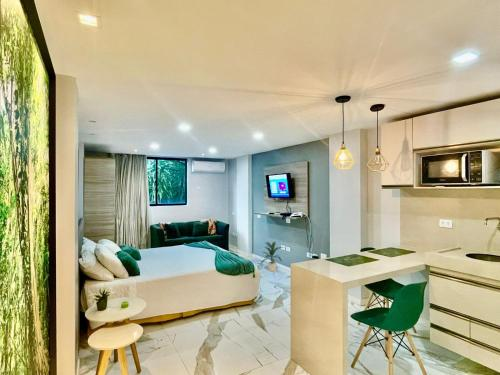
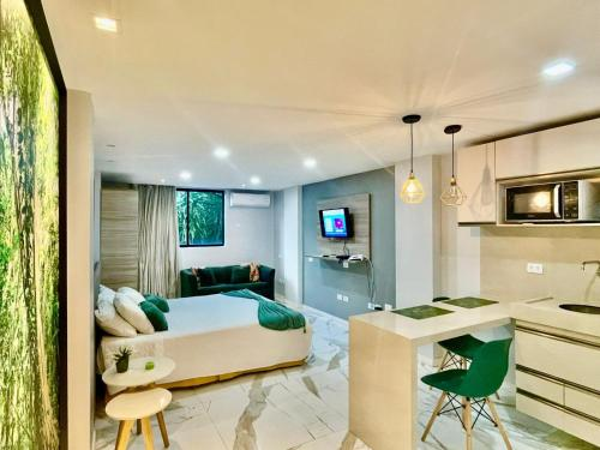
- indoor plant (270, 255)
